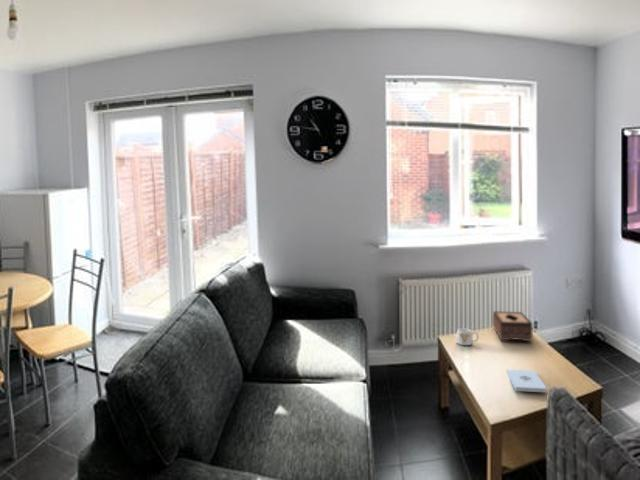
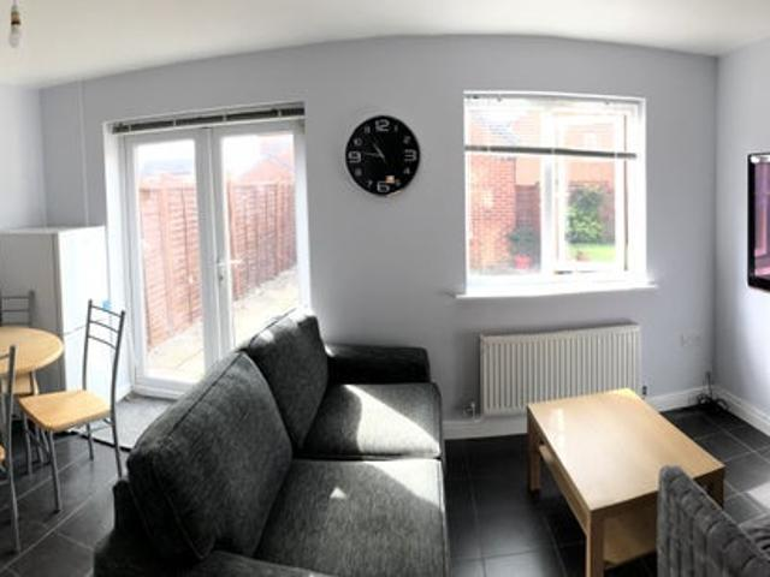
- mug (467, 337)
- tissue box (511, 325)
- notepad (525, 380)
